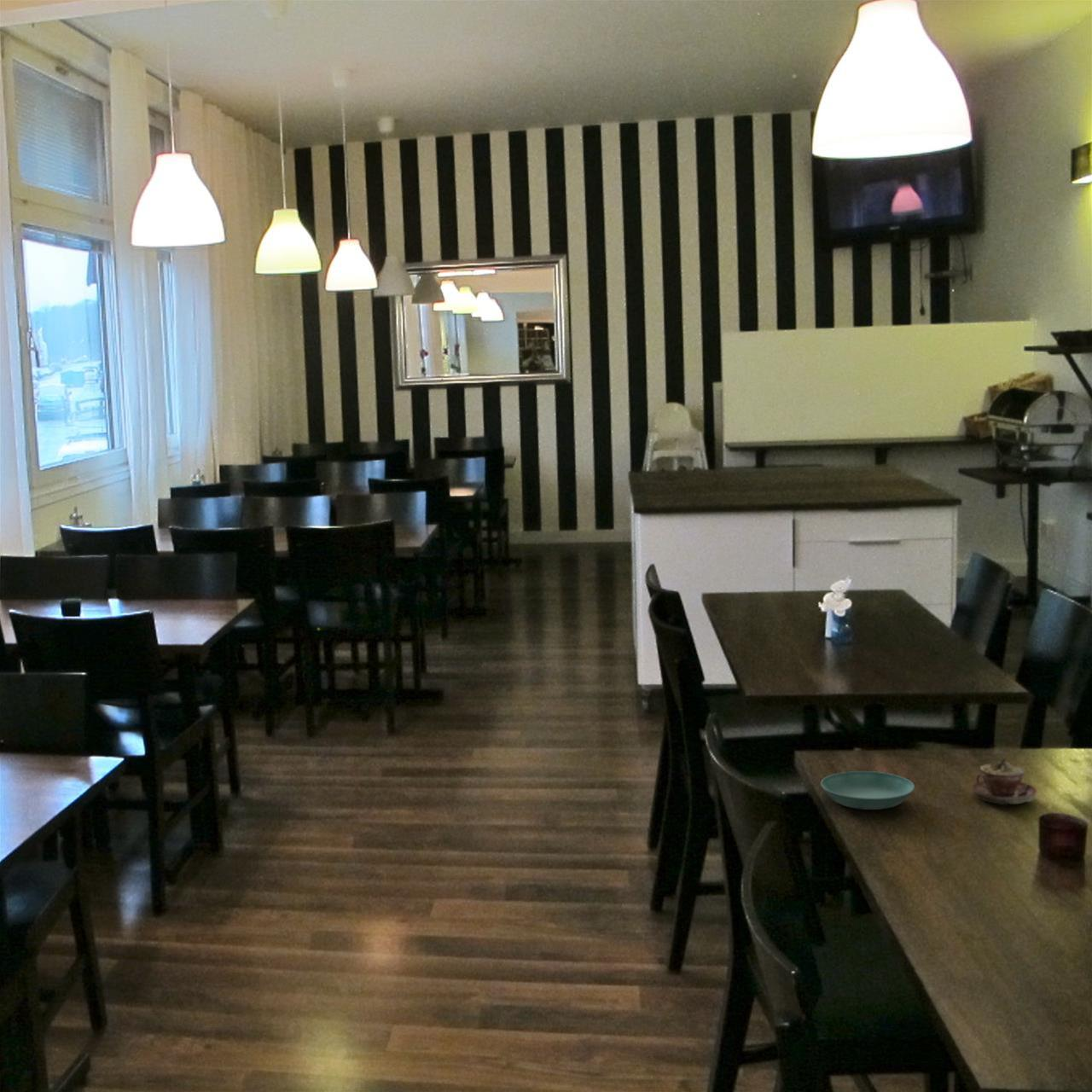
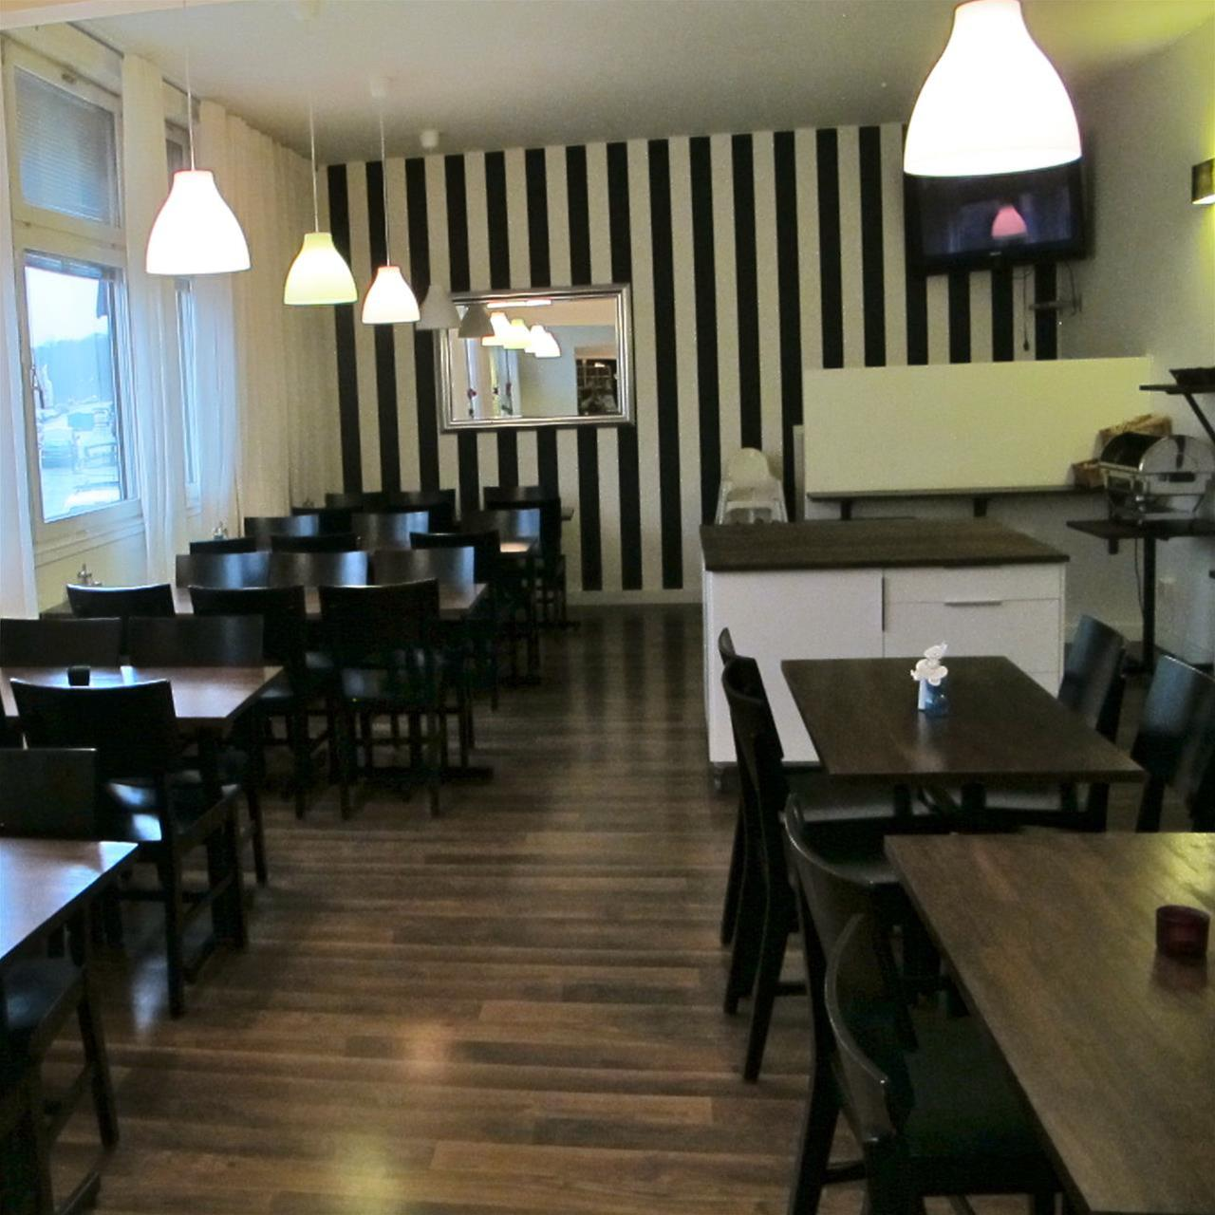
- teacup (1003, 777)
- saucer (867, 792)
